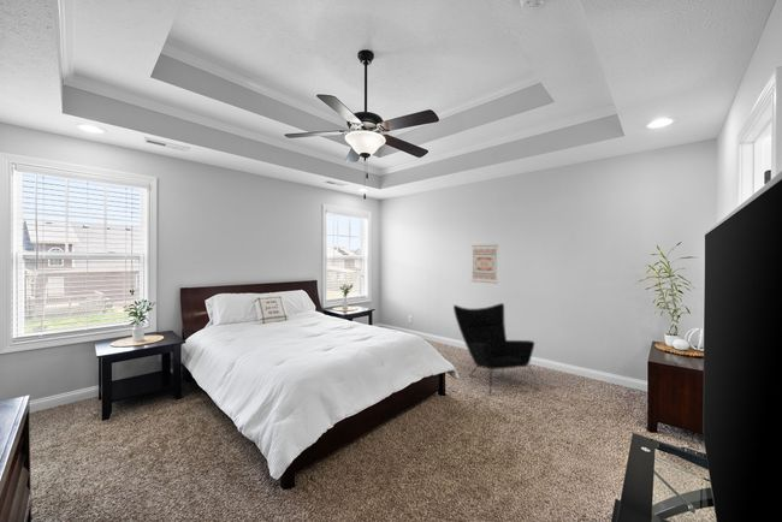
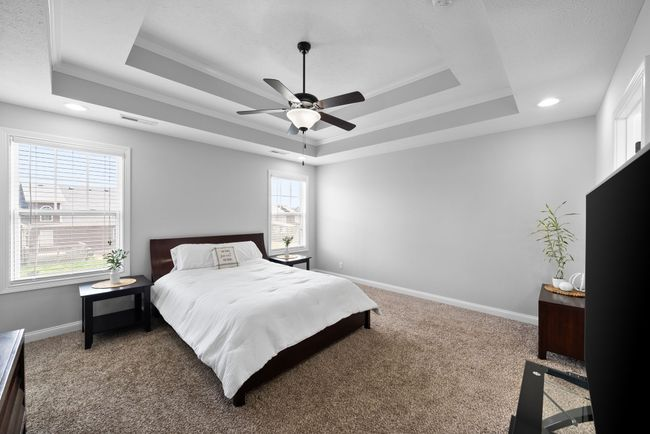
- wall art (484, 263)
- armchair (492, 343)
